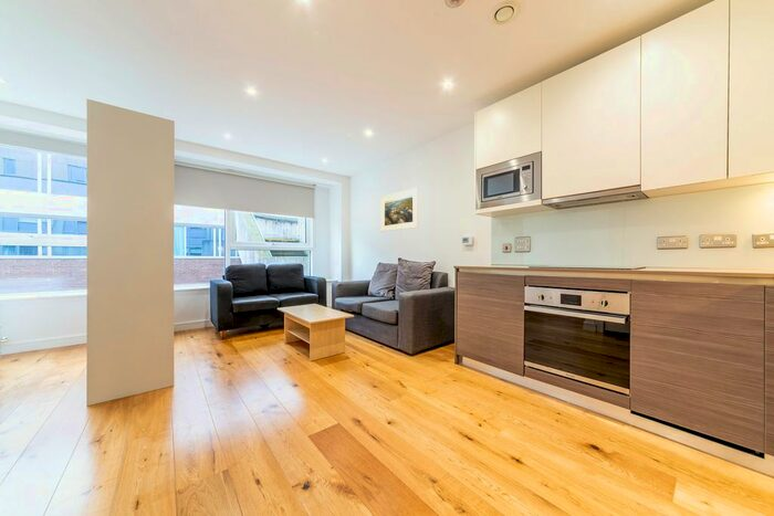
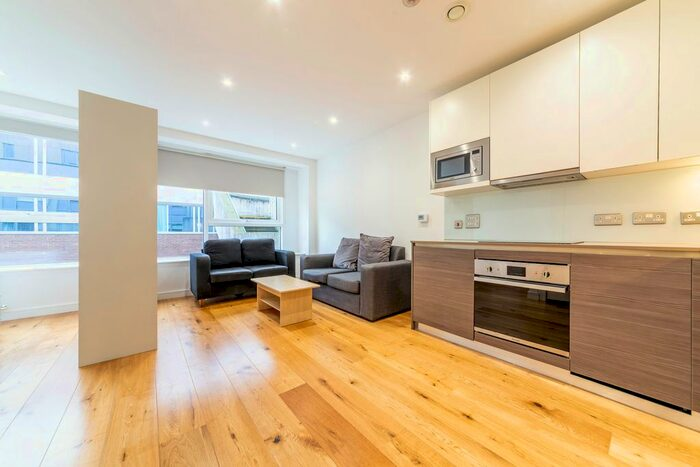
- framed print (398, 211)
